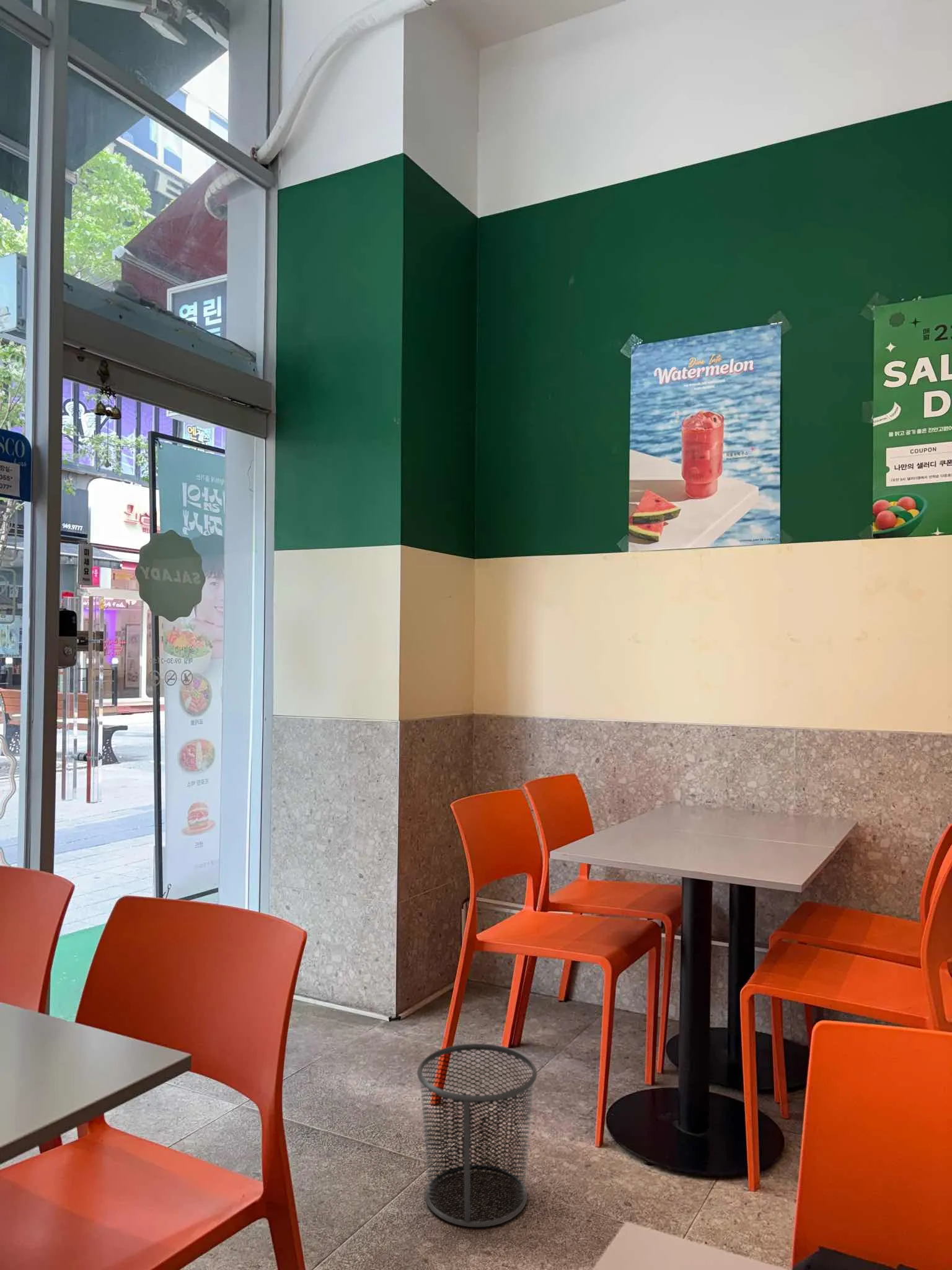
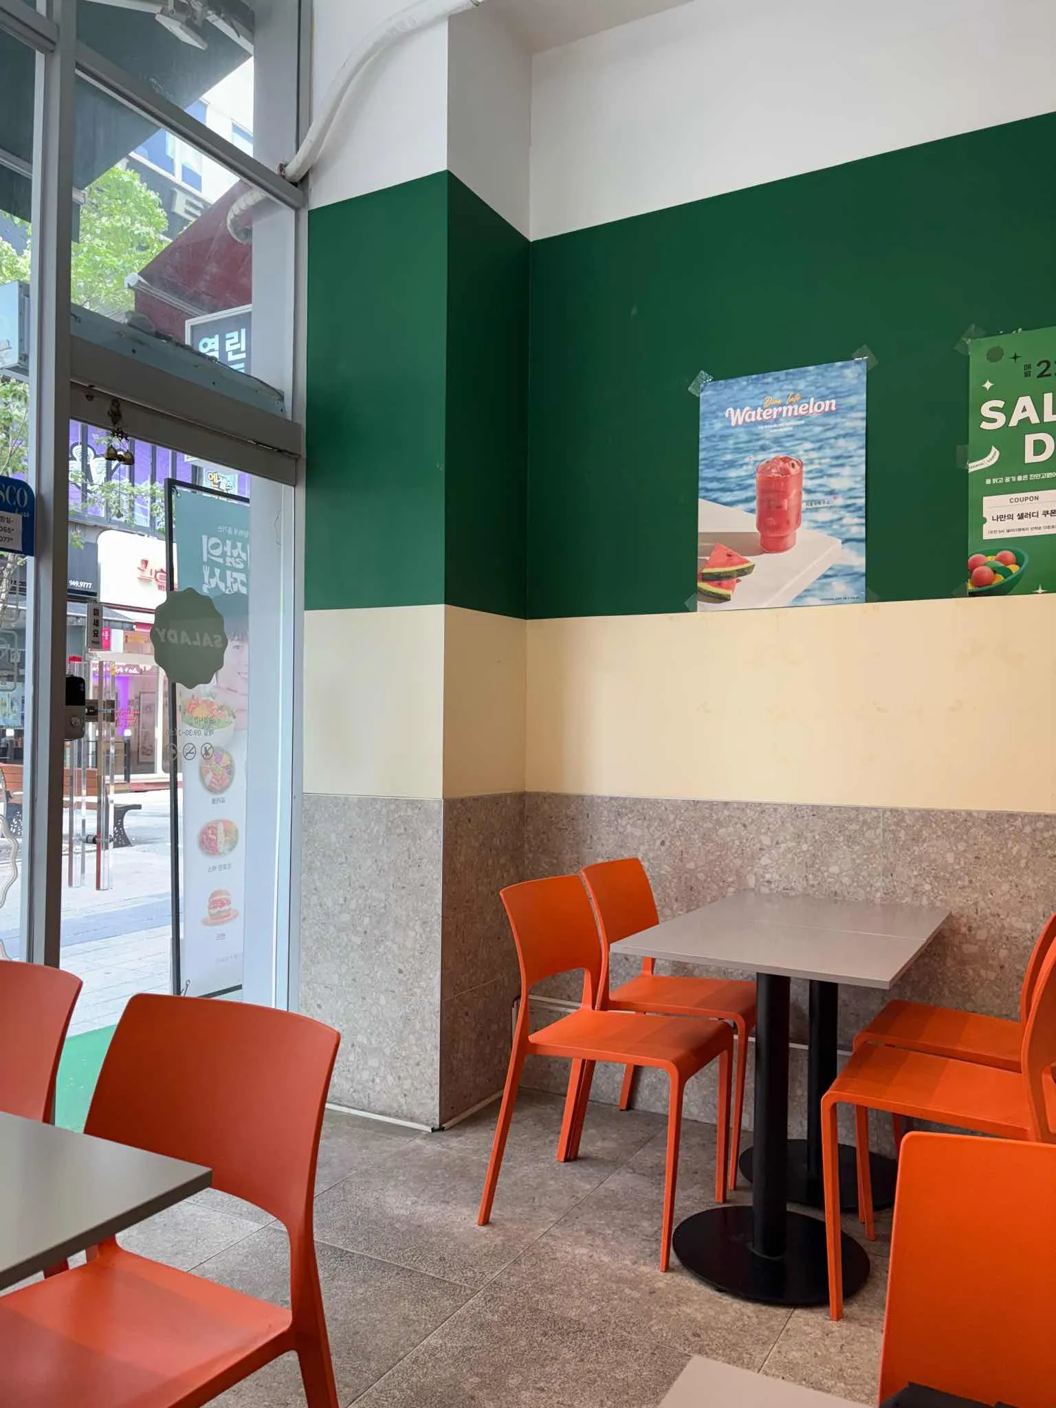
- trash can (477, 1132)
